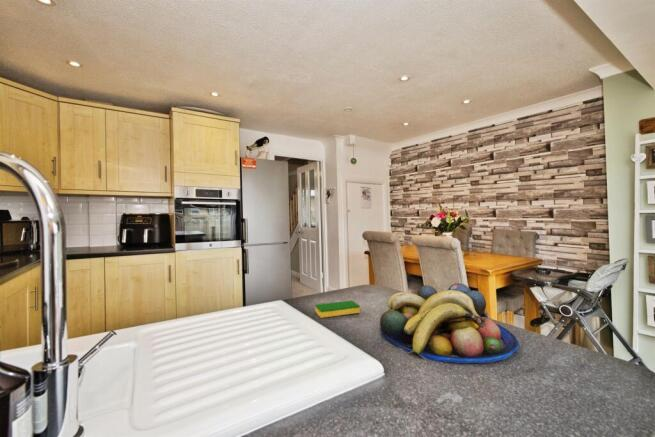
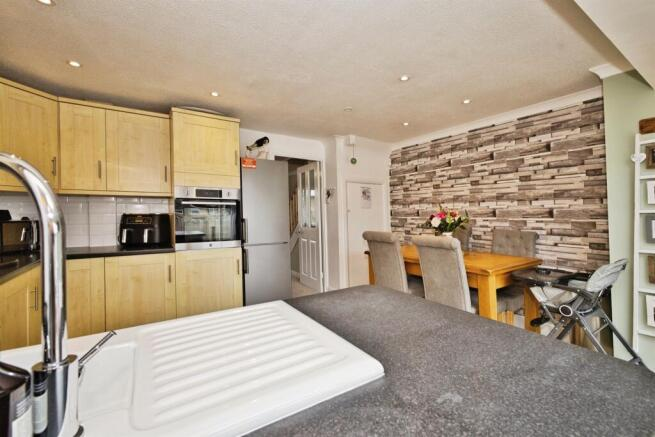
- fruit bowl (443, 310)
- dish sponge (337, 308)
